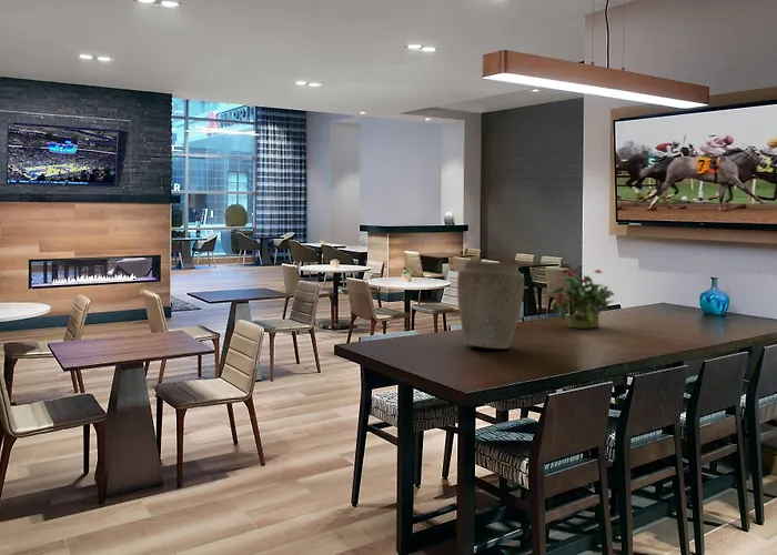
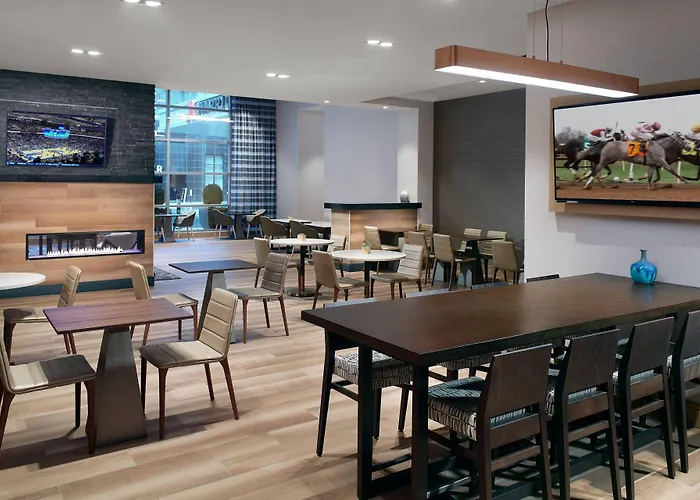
- vase (490, 304)
- potted plant (583, 297)
